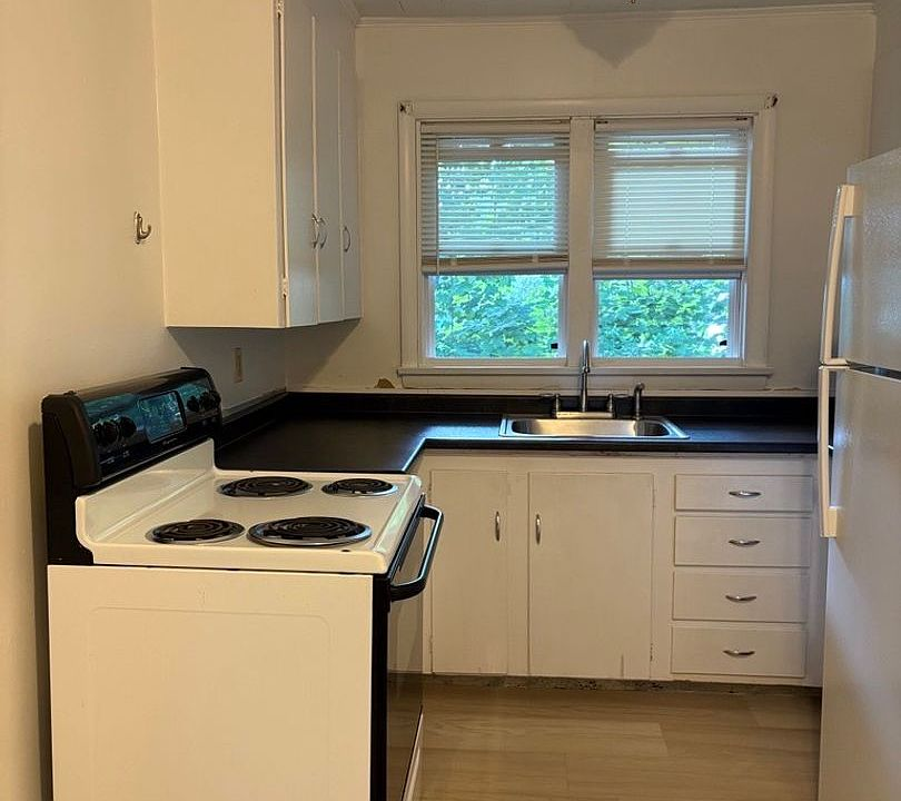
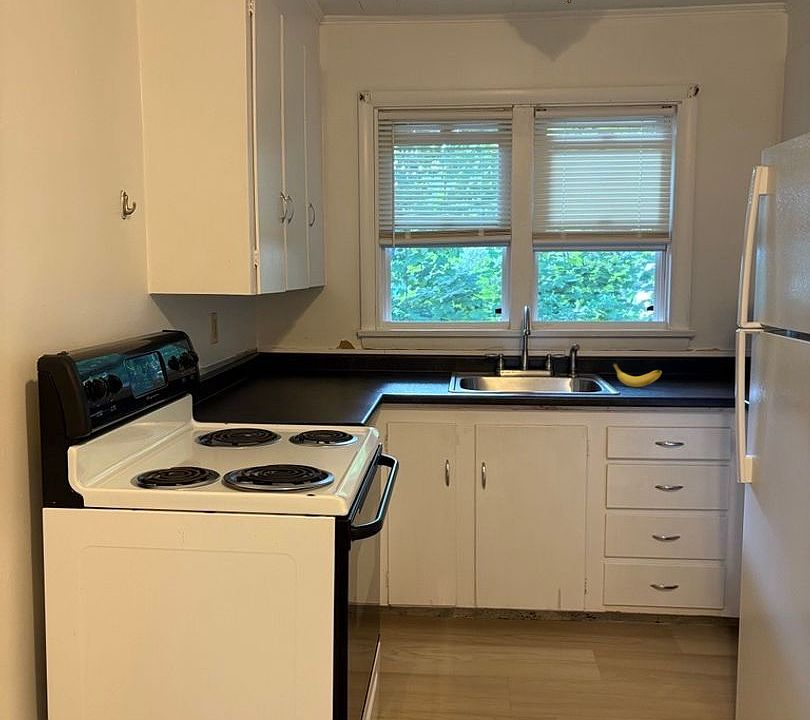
+ banana (636, 377)
